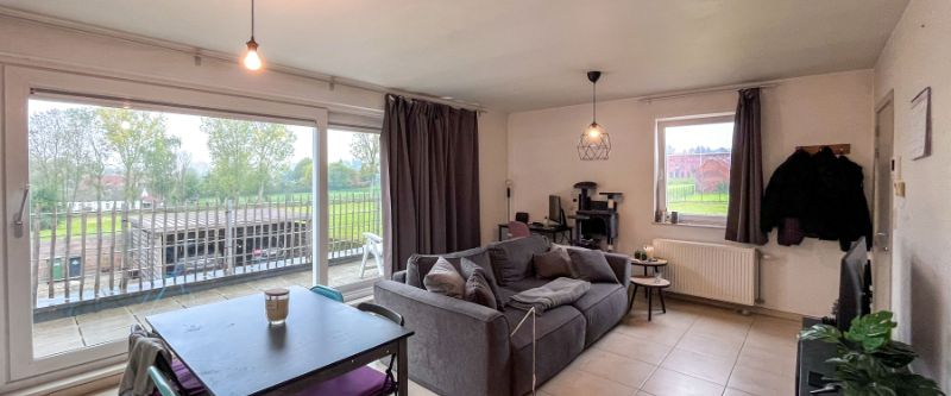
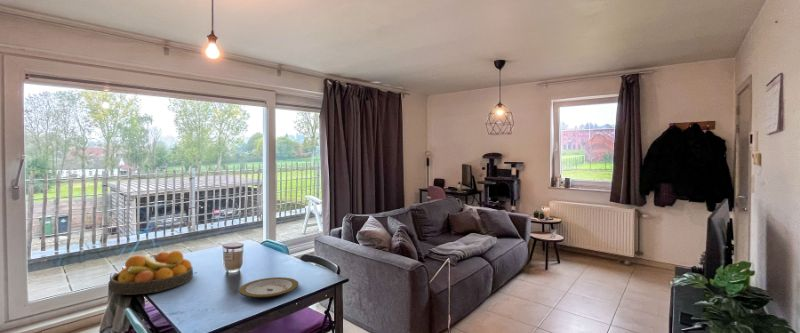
+ fruit bowl (153, 267)
+ plate (269, 288)
